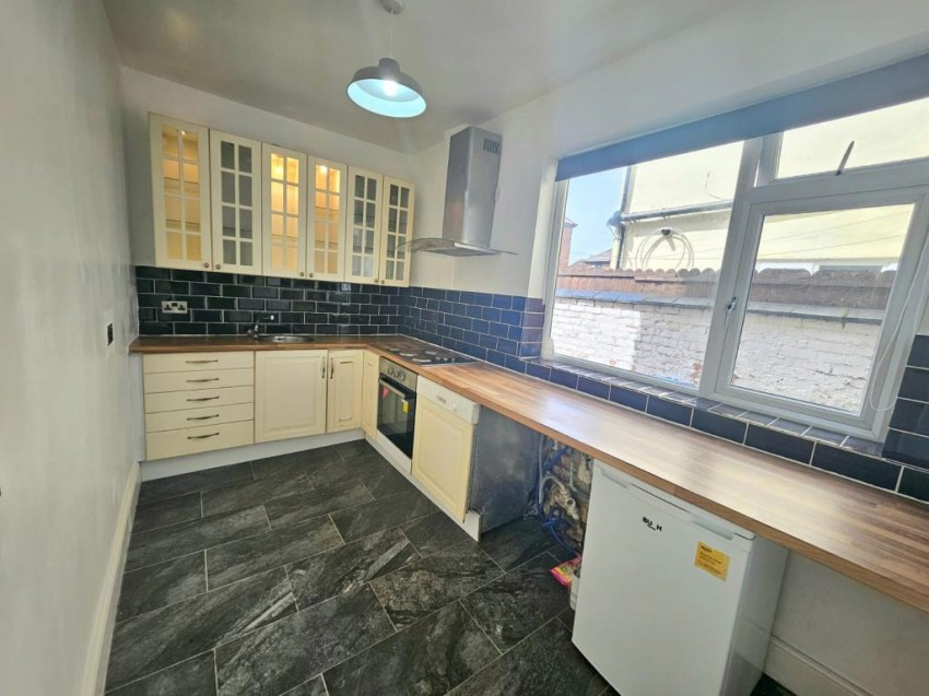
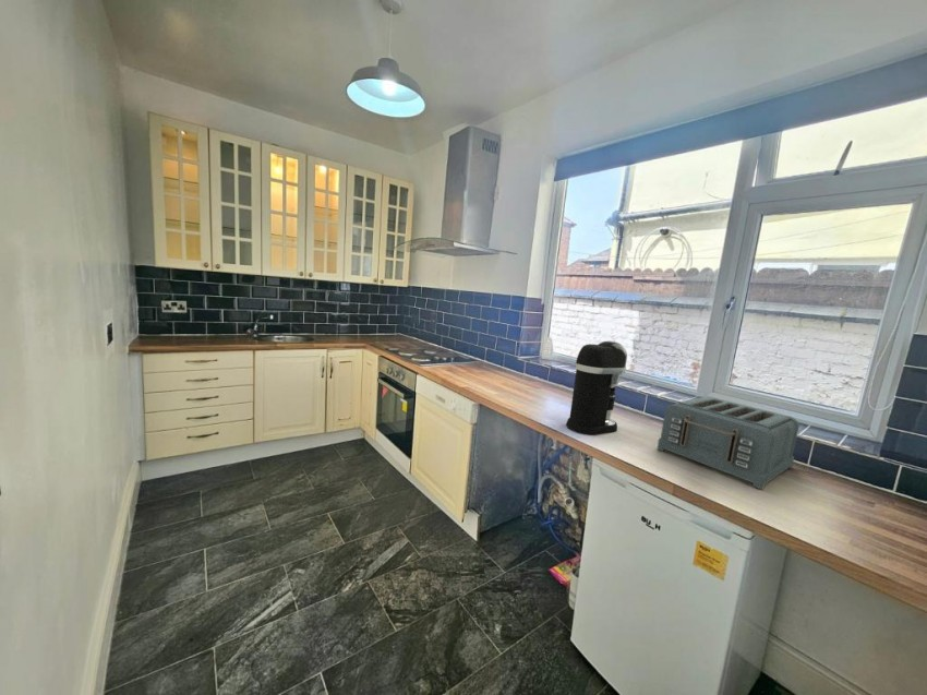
+ coffee maker (598, 384)
+ toaster (725, 434)
